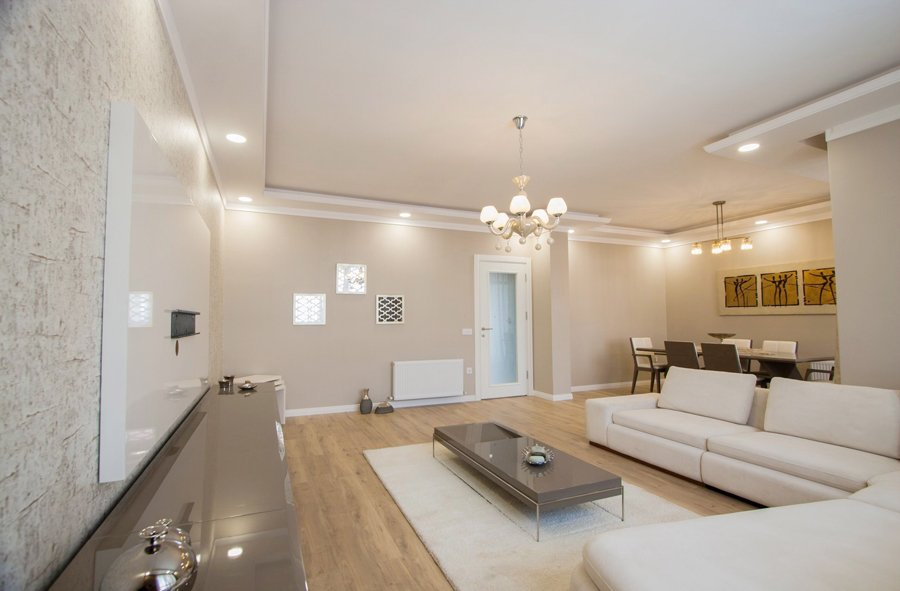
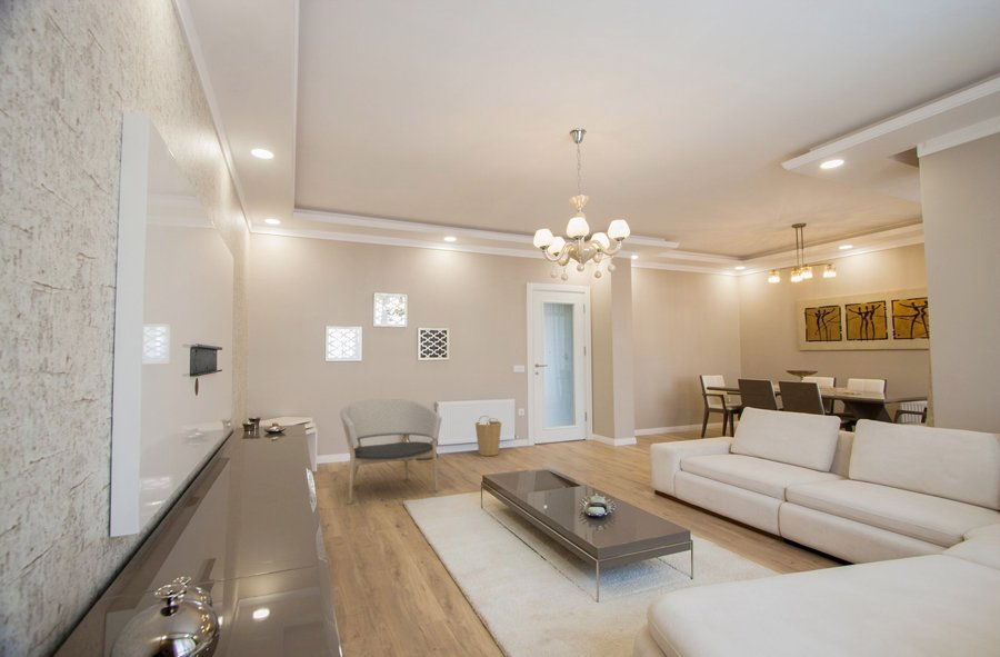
+ armchair (387, 446)
+ basket (488, 435)
